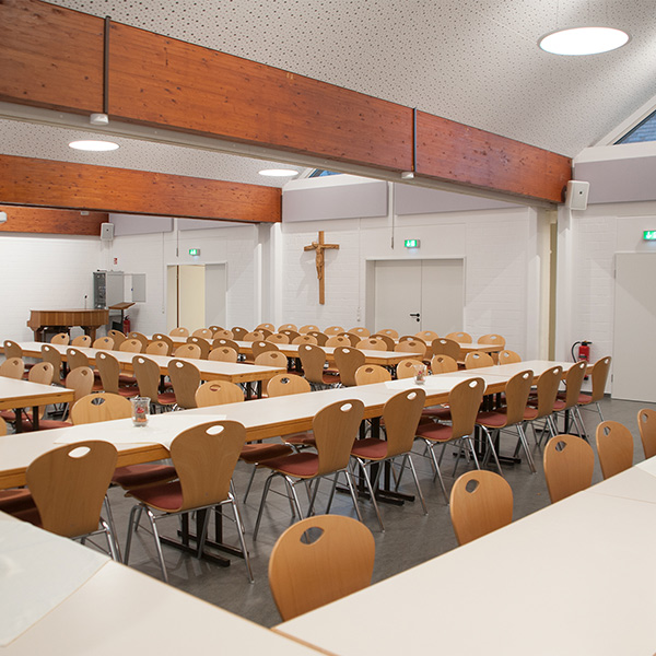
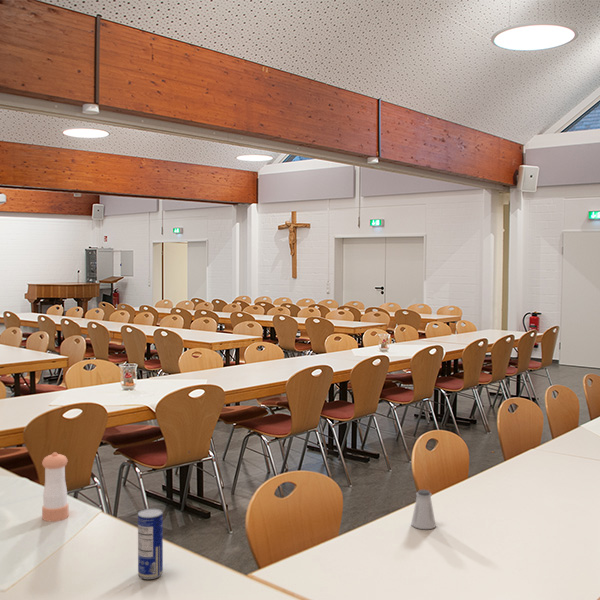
+ pepper shaker (55, 485)
+ beverage can (150, 543)
+ saltshaker (423, 508)
